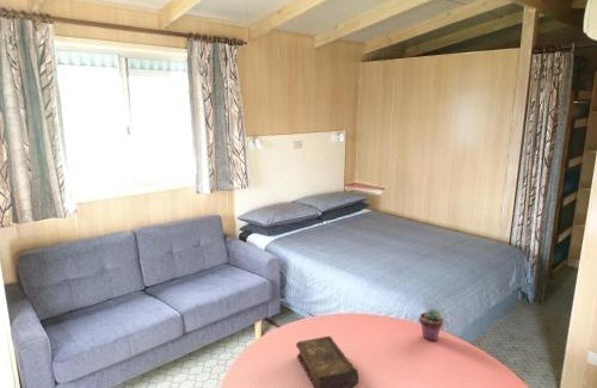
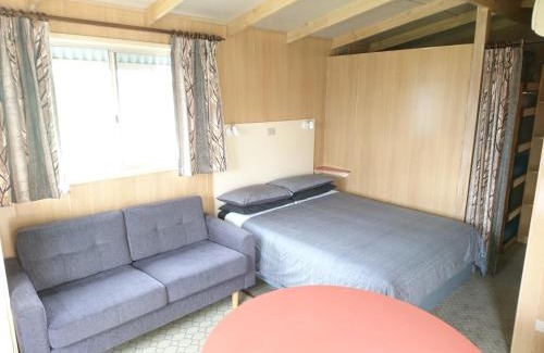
- book (325, 362)
- potted succulent (431, 322)
